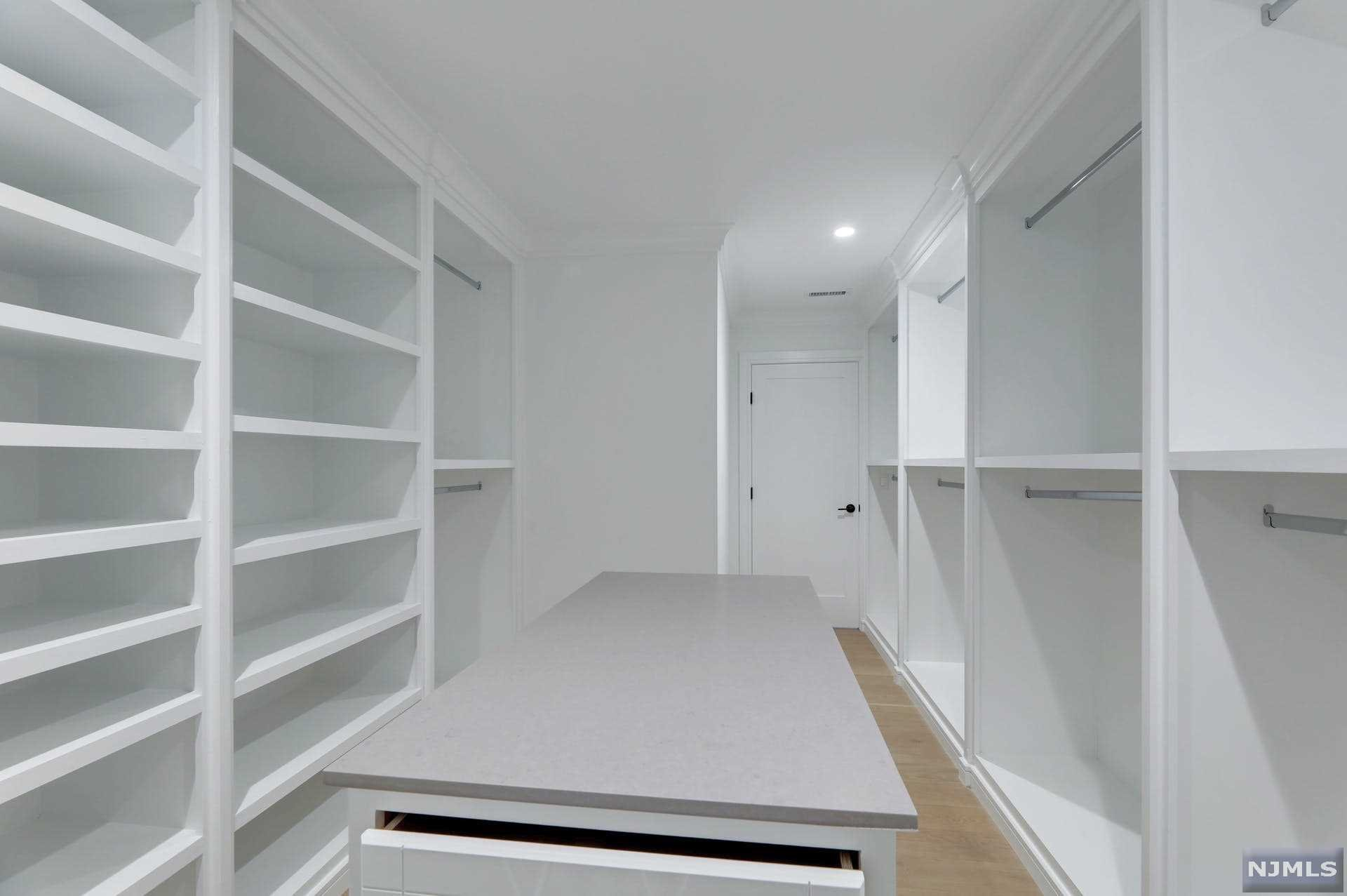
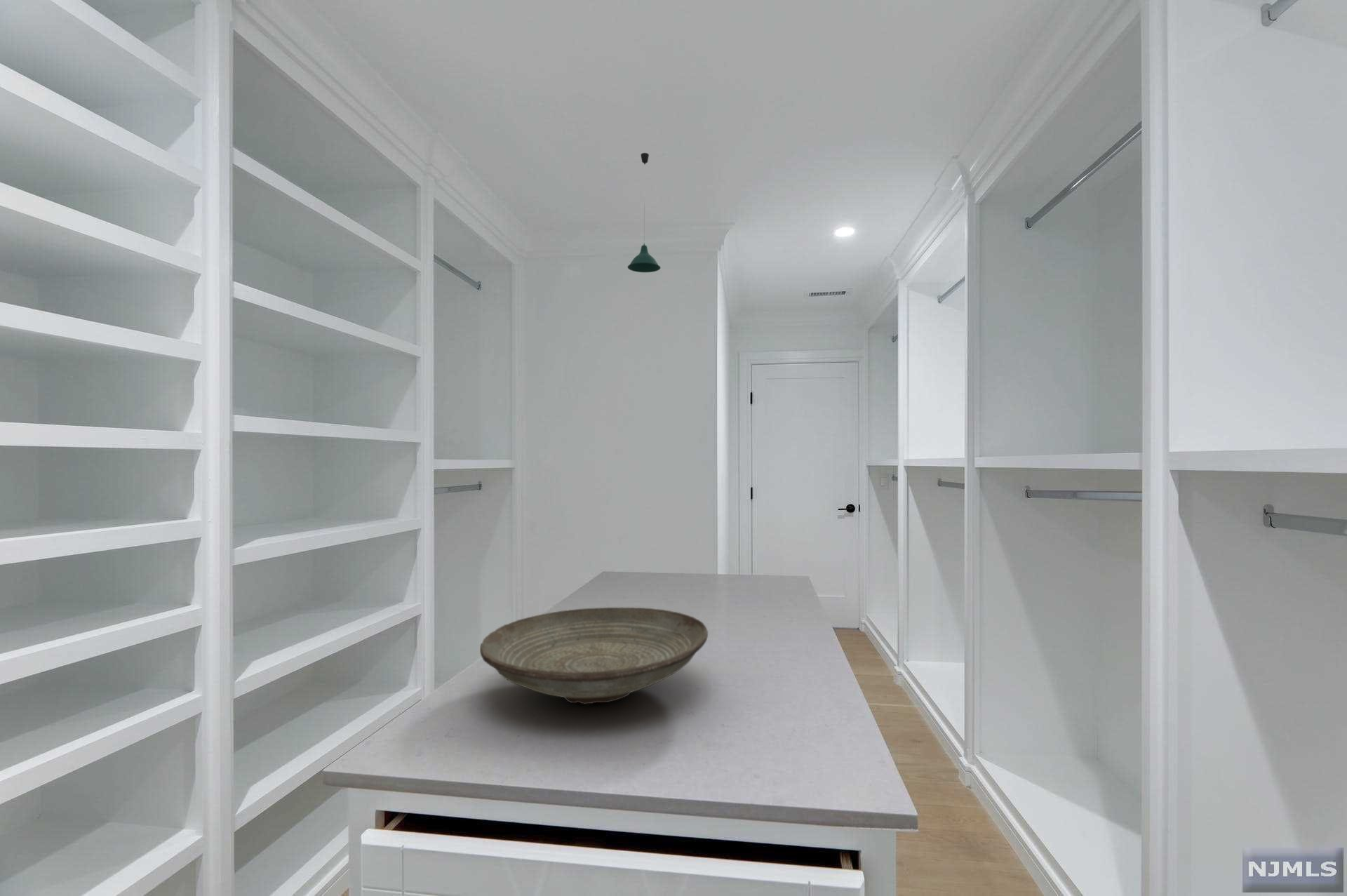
+ decorative bowl (596, 660)
+ pendant light (644, 211)
